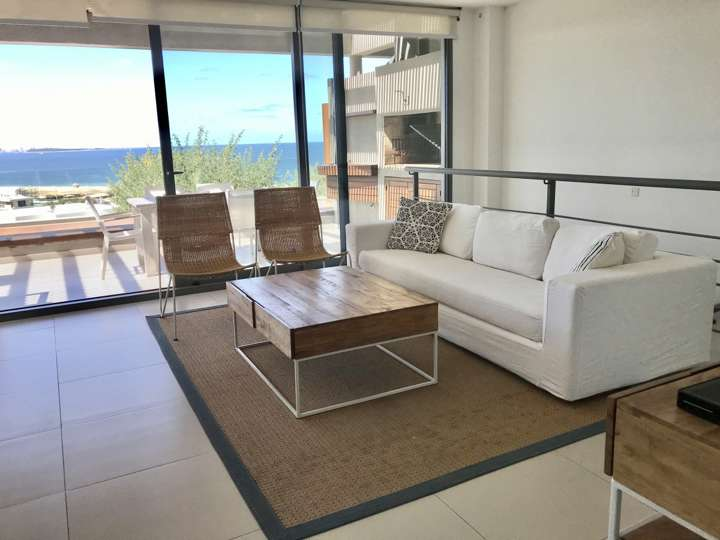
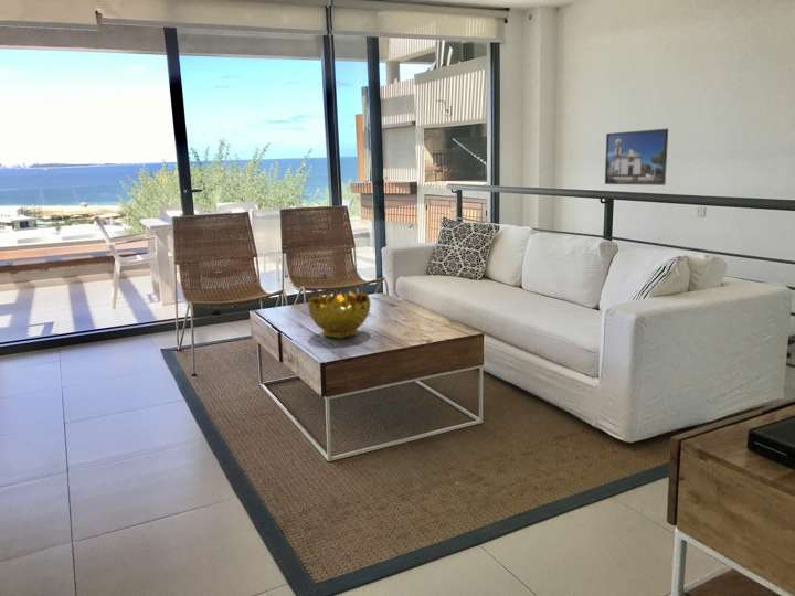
+ decorative bowl (339, 315)
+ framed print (634, 158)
